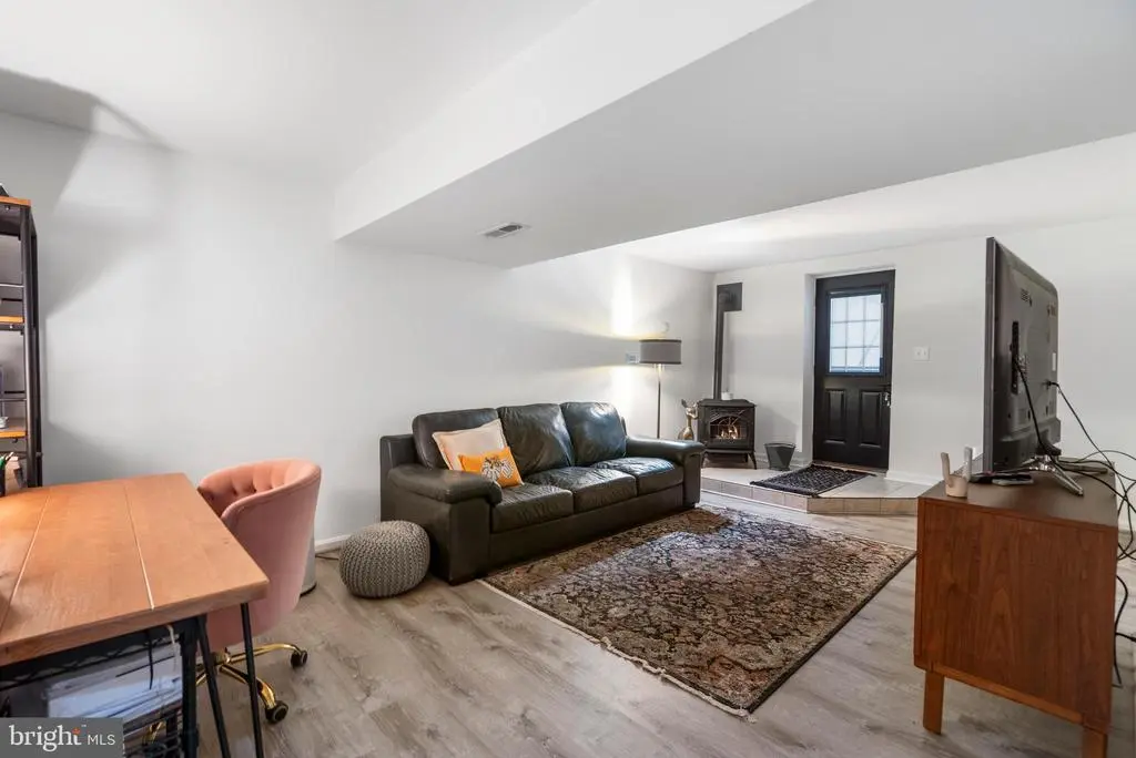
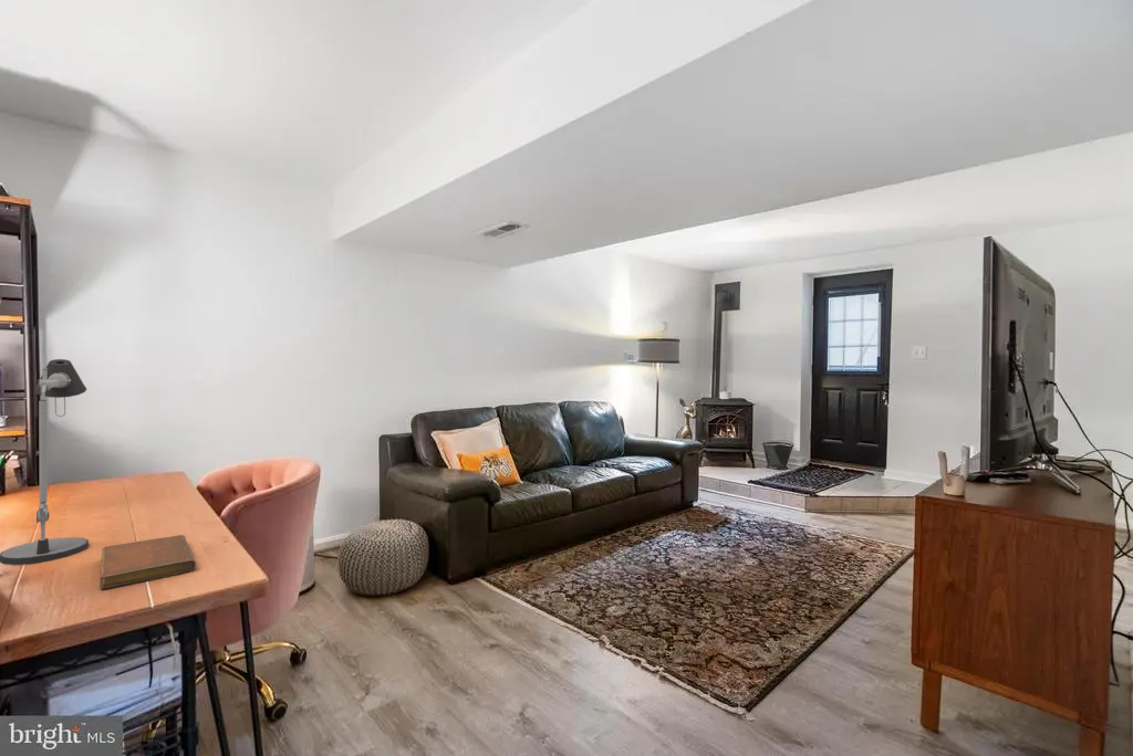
+ desk lamp (46, 447)
+ notebook (147, 558)
